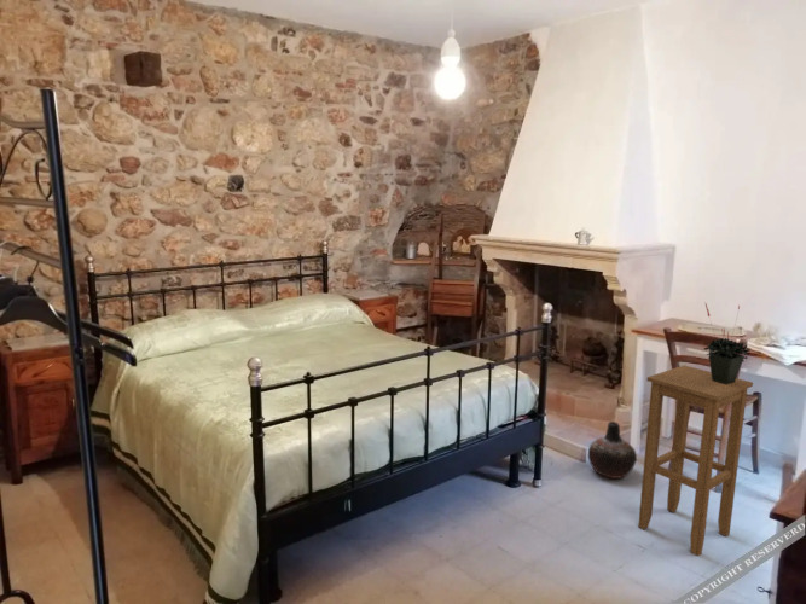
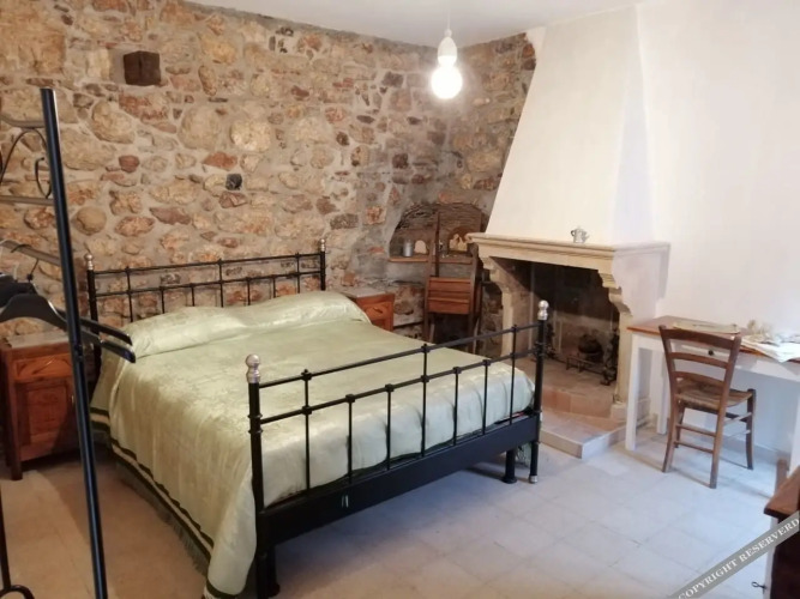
- potted plant (726, 342)
- stool (691, 457)
- vase (611, 448)
